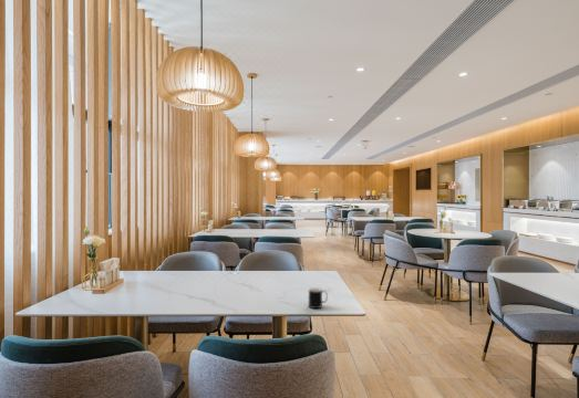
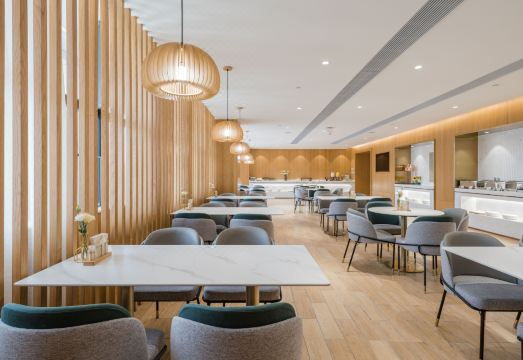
- cup (318, 297)
